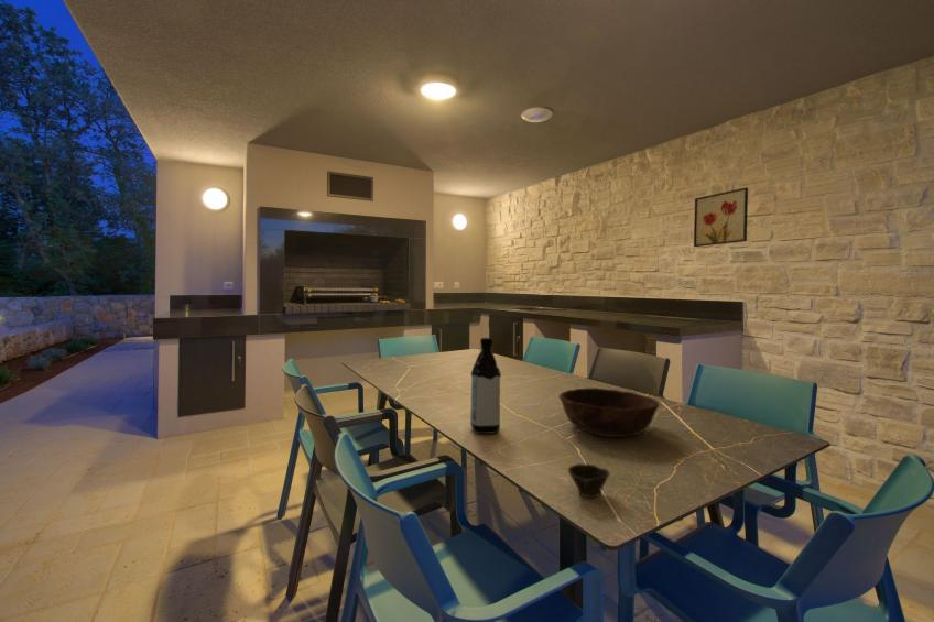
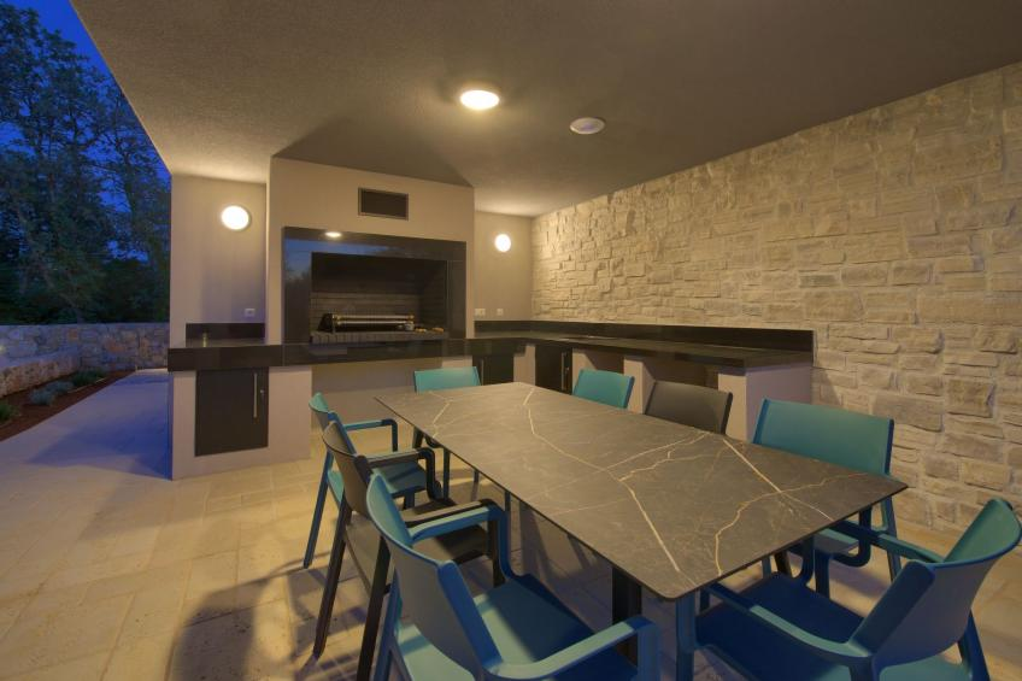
- bowl (606, 413)
- cup (587, 482)
- water bottle (486, 384)
- wall art (719, 218)
